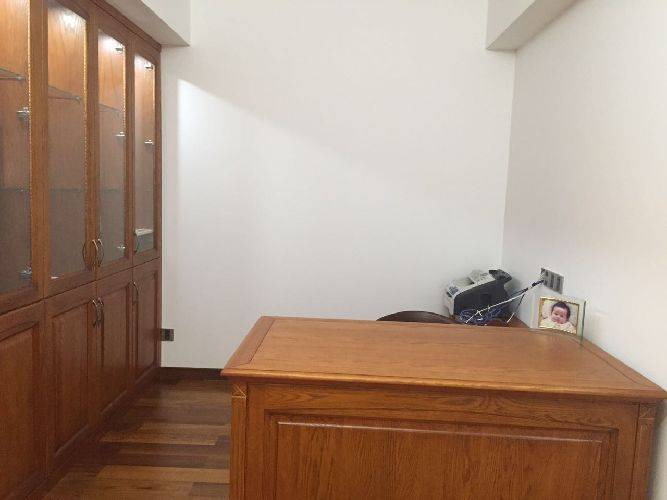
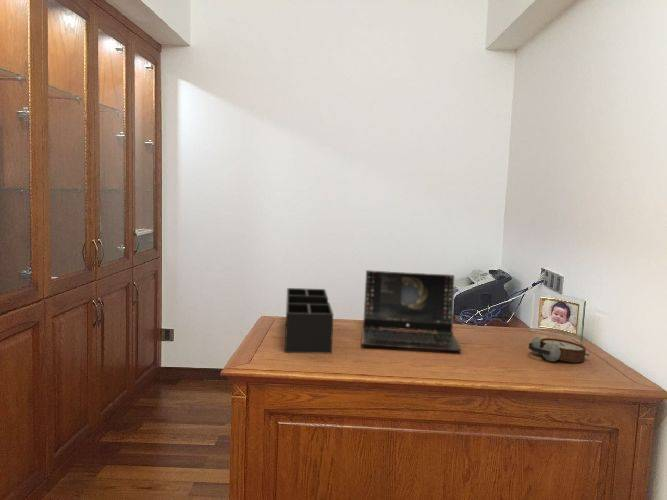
+ desk organizer (307, 317)
+ laptop computer (410, 309)
+ alarm clock (556, 348)
